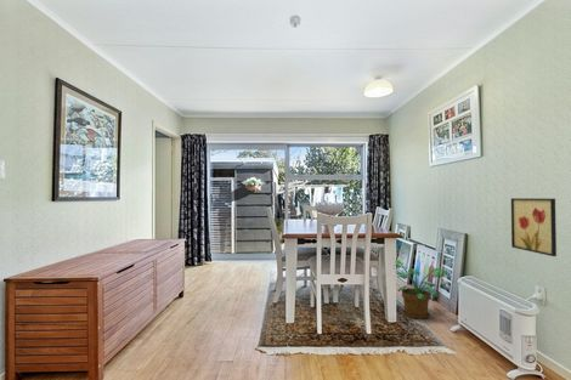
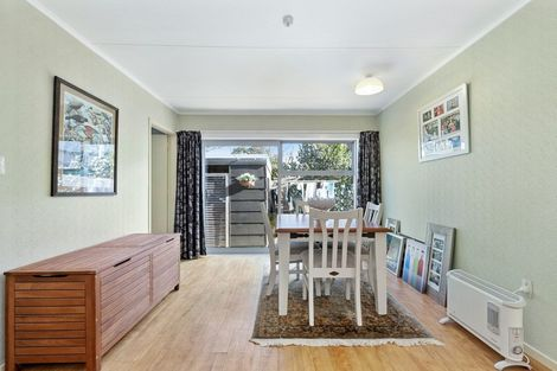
- wall art (532, 225)
- potted plant (414, 287)
